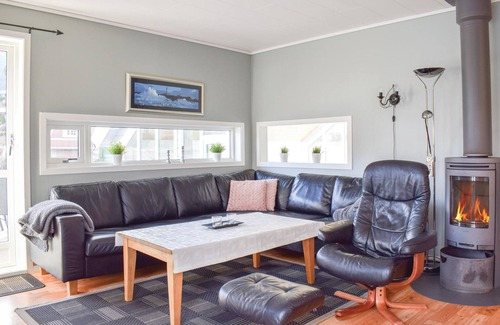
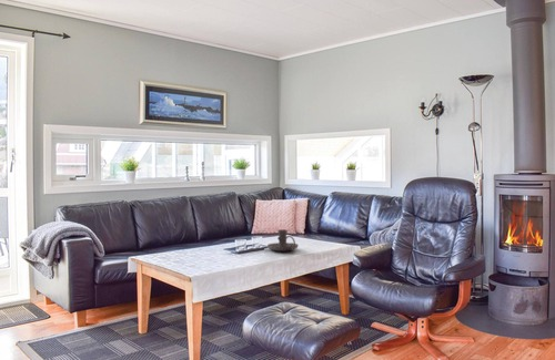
+ candle holder (284, 240)
